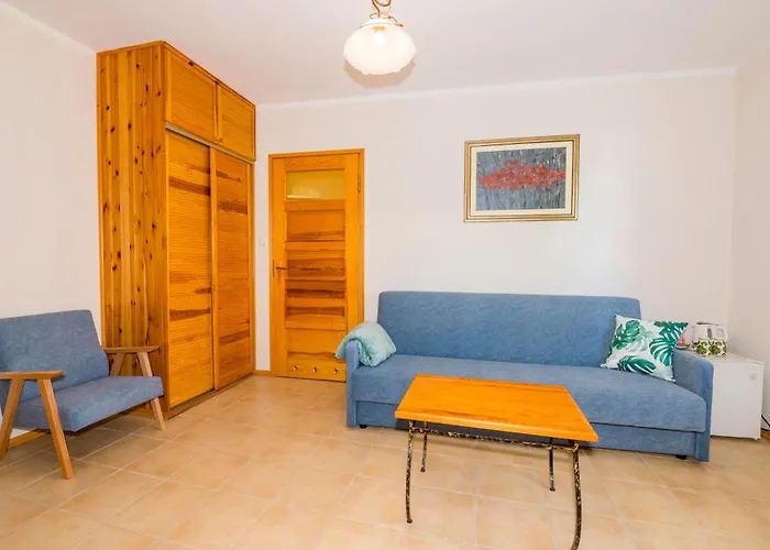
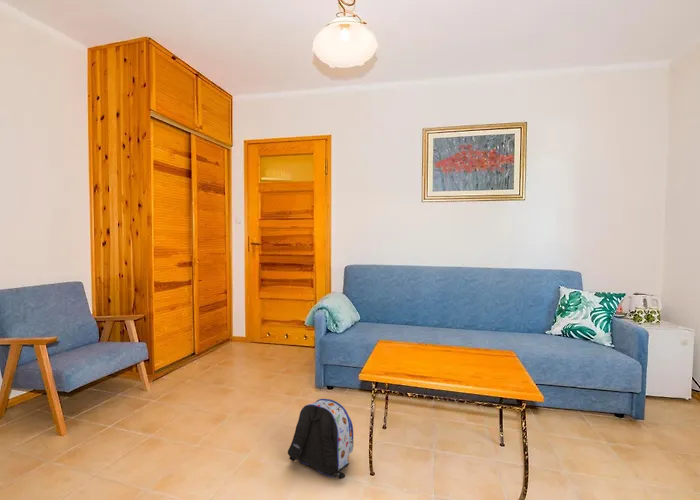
+ backpack (325, 432)
